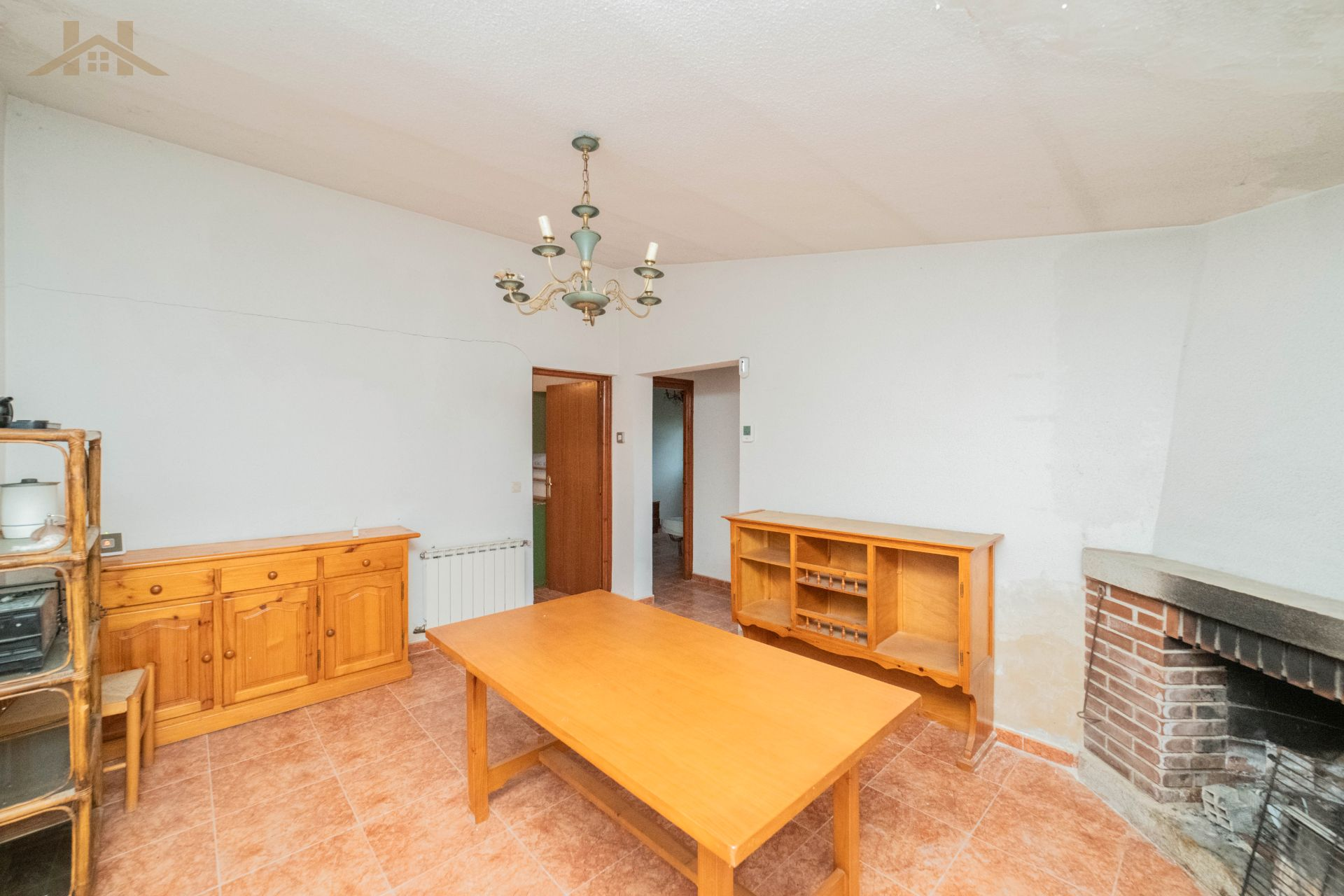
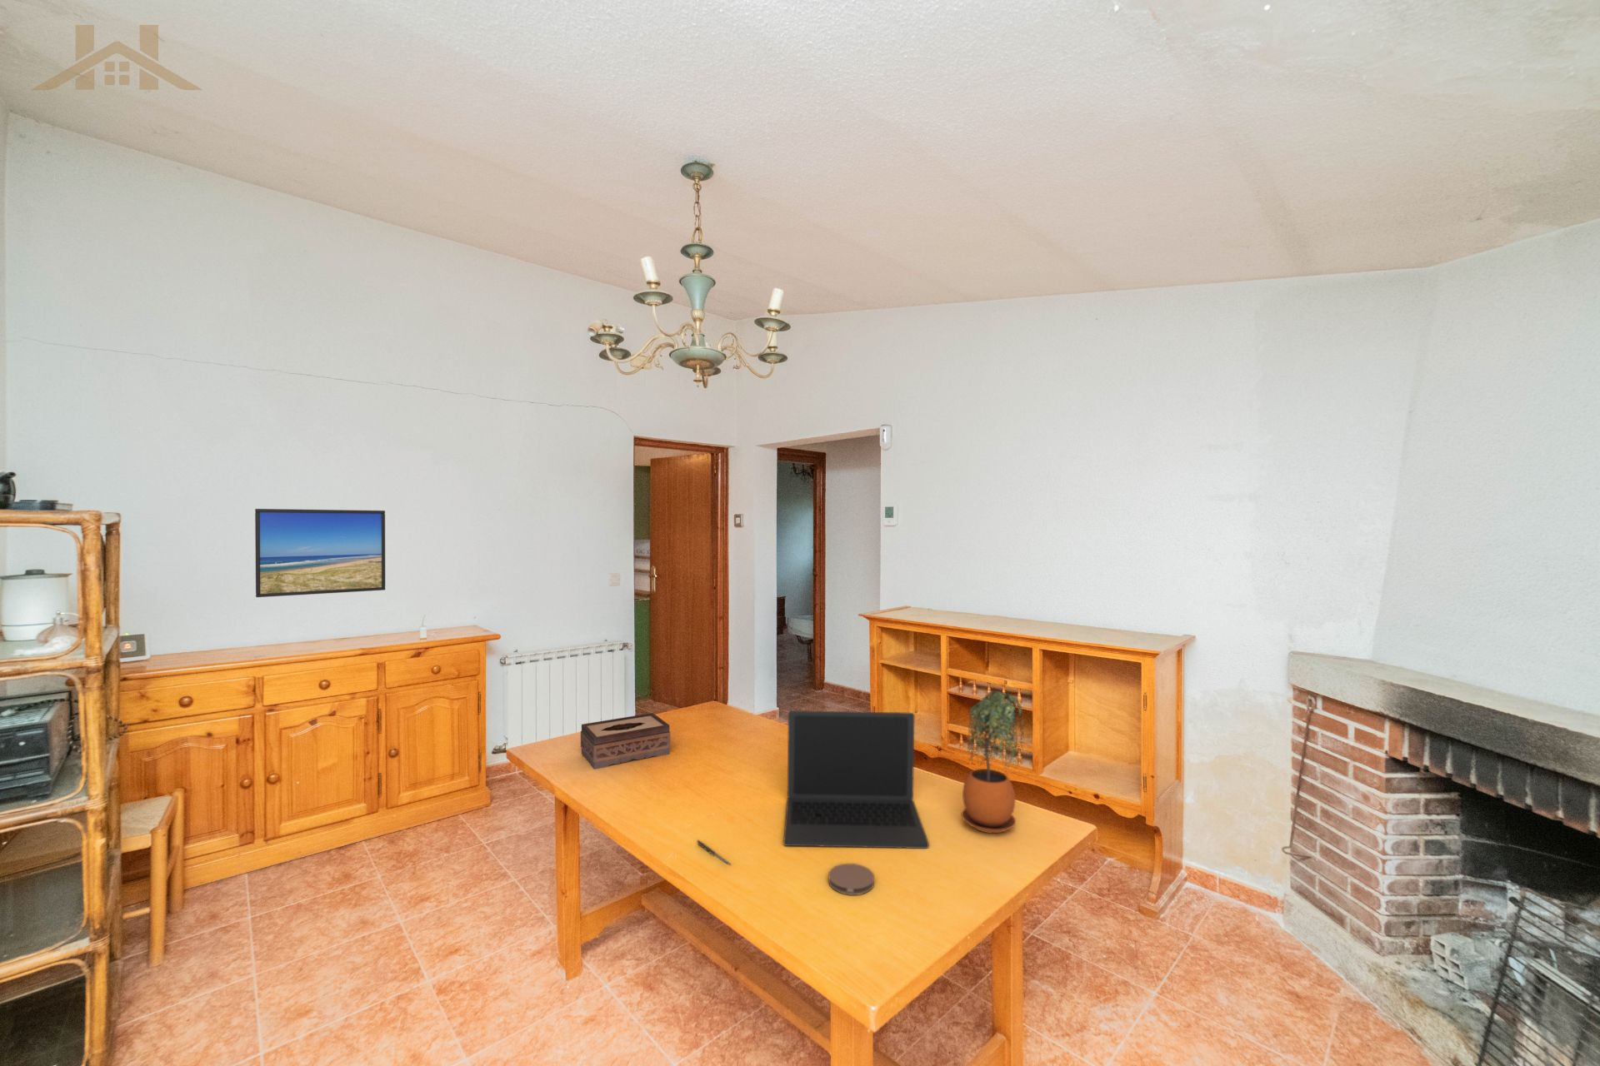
+ laptop (854, 775)
+ tissue box (625, 739)
+ kitchen knife (713, 854)
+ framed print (324, 551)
+ coaster (851, 878)
+ potted plant (993, 758)
